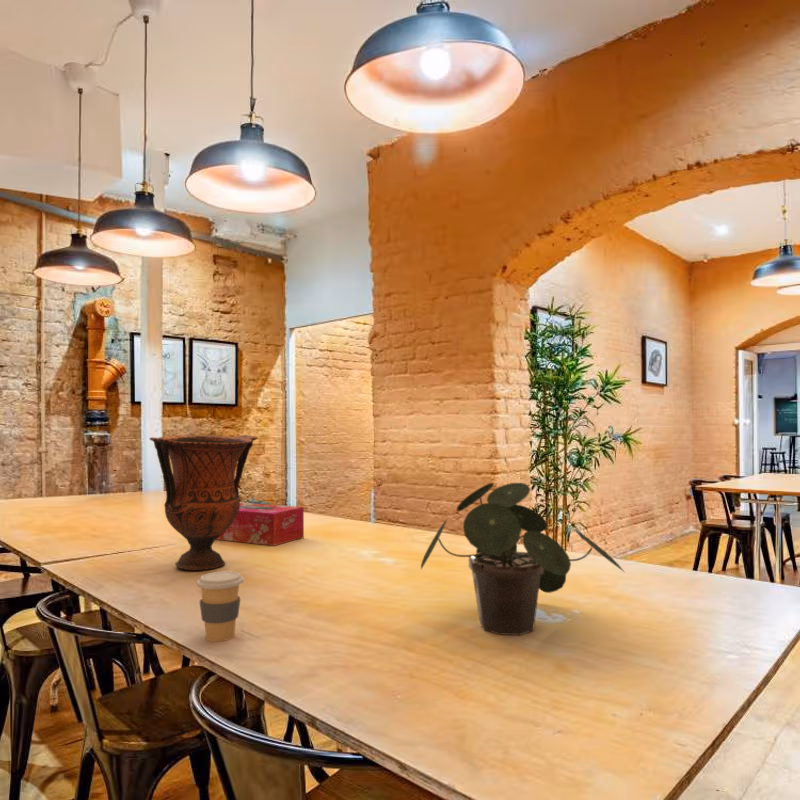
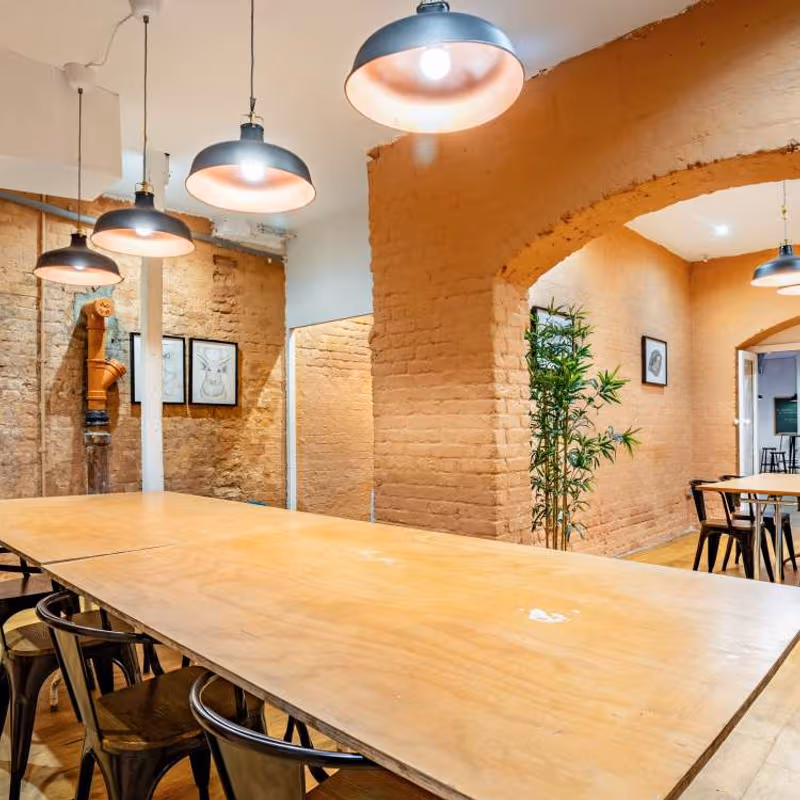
- potted plant (511, 553)
- coffee cup (220, 606)
- vase (206, 500)
- tissue box (254, 522)
